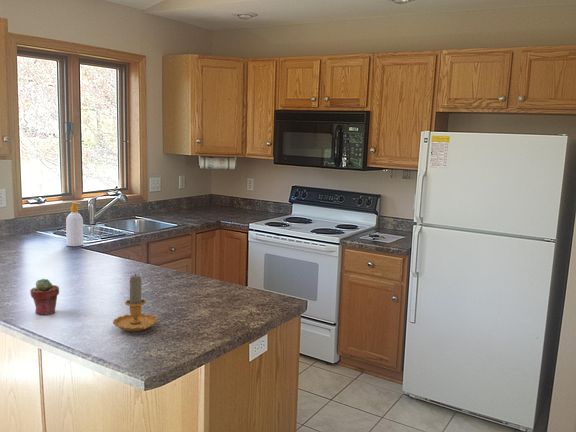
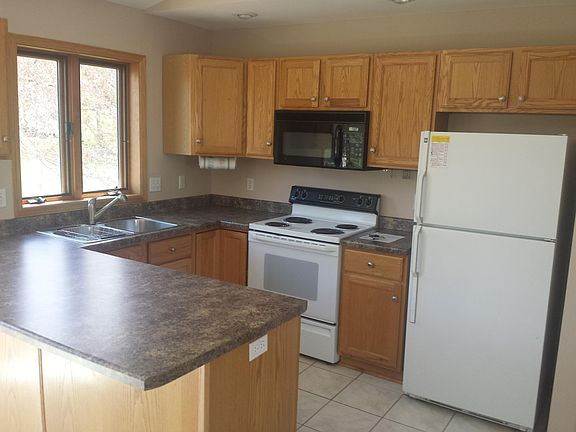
- potted succulent (45, 295)
- soap bottle (75, 223)
- candle (137, 301)
